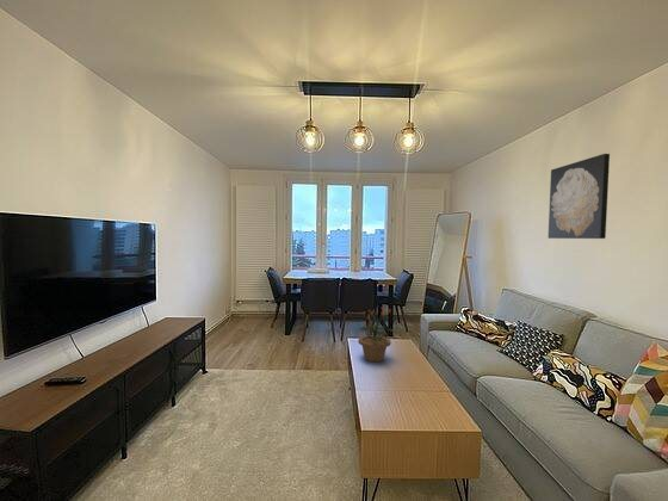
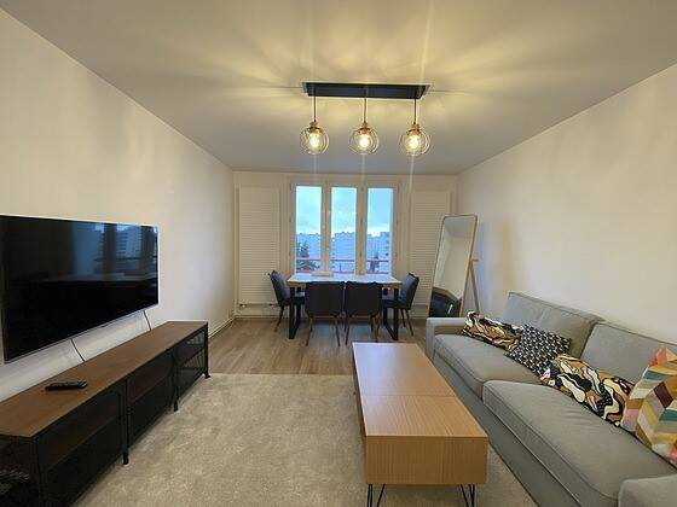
- wall art (575, 200)
- potted plant (377, 333)
